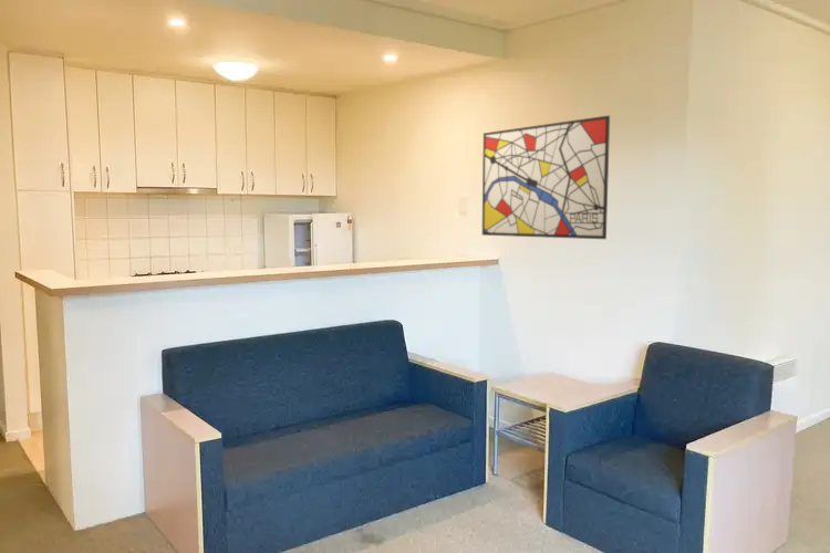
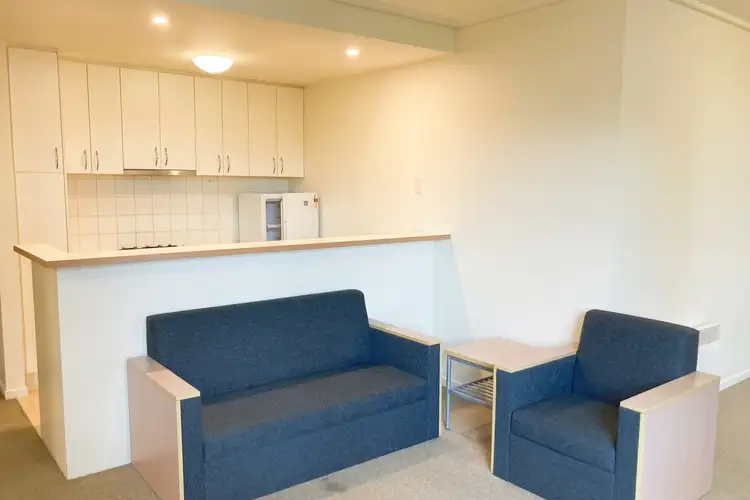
- wall art (539, 181)
